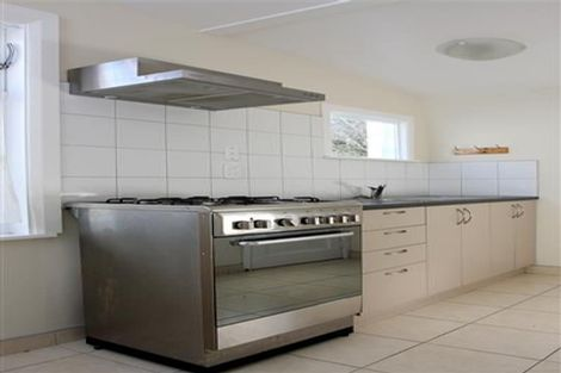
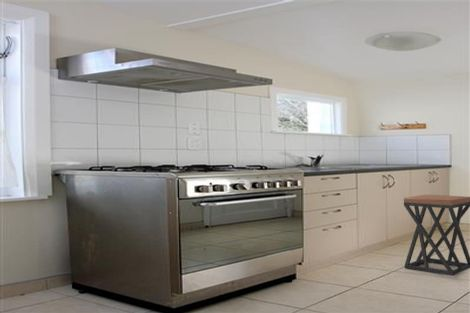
+ stool (439, 230)
